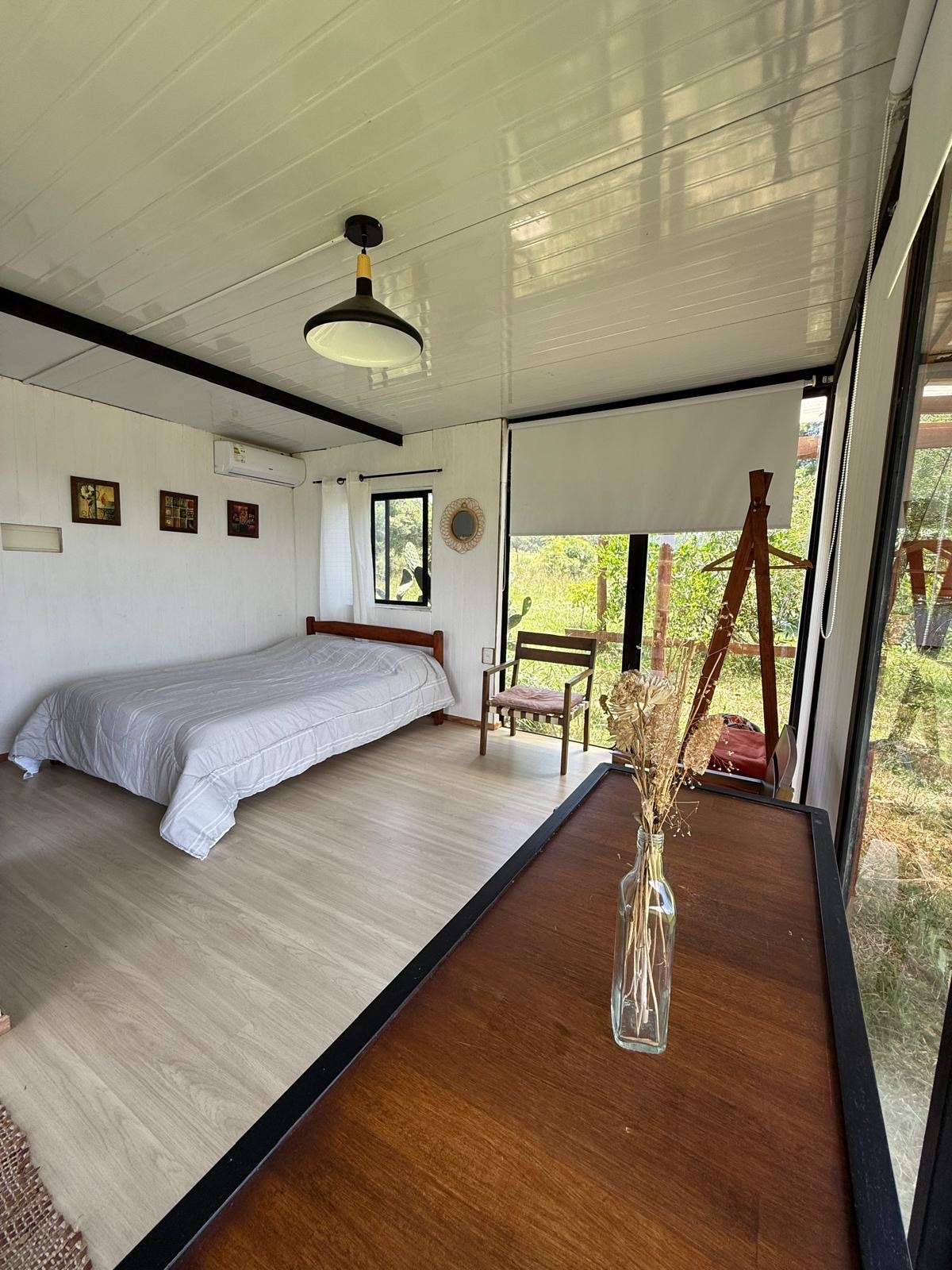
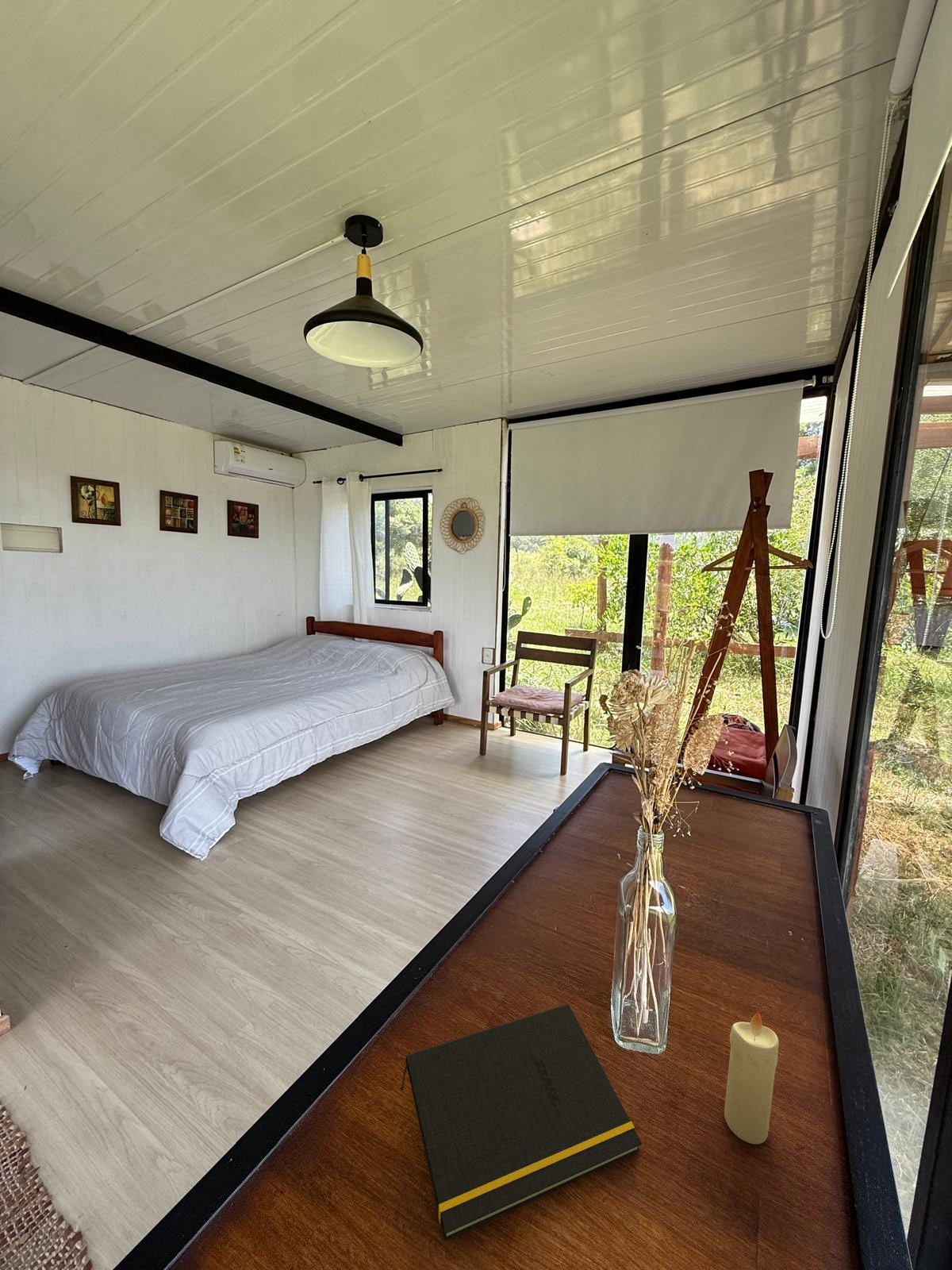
+ notepad (517, 1100)
+ candle (750, 1068)
